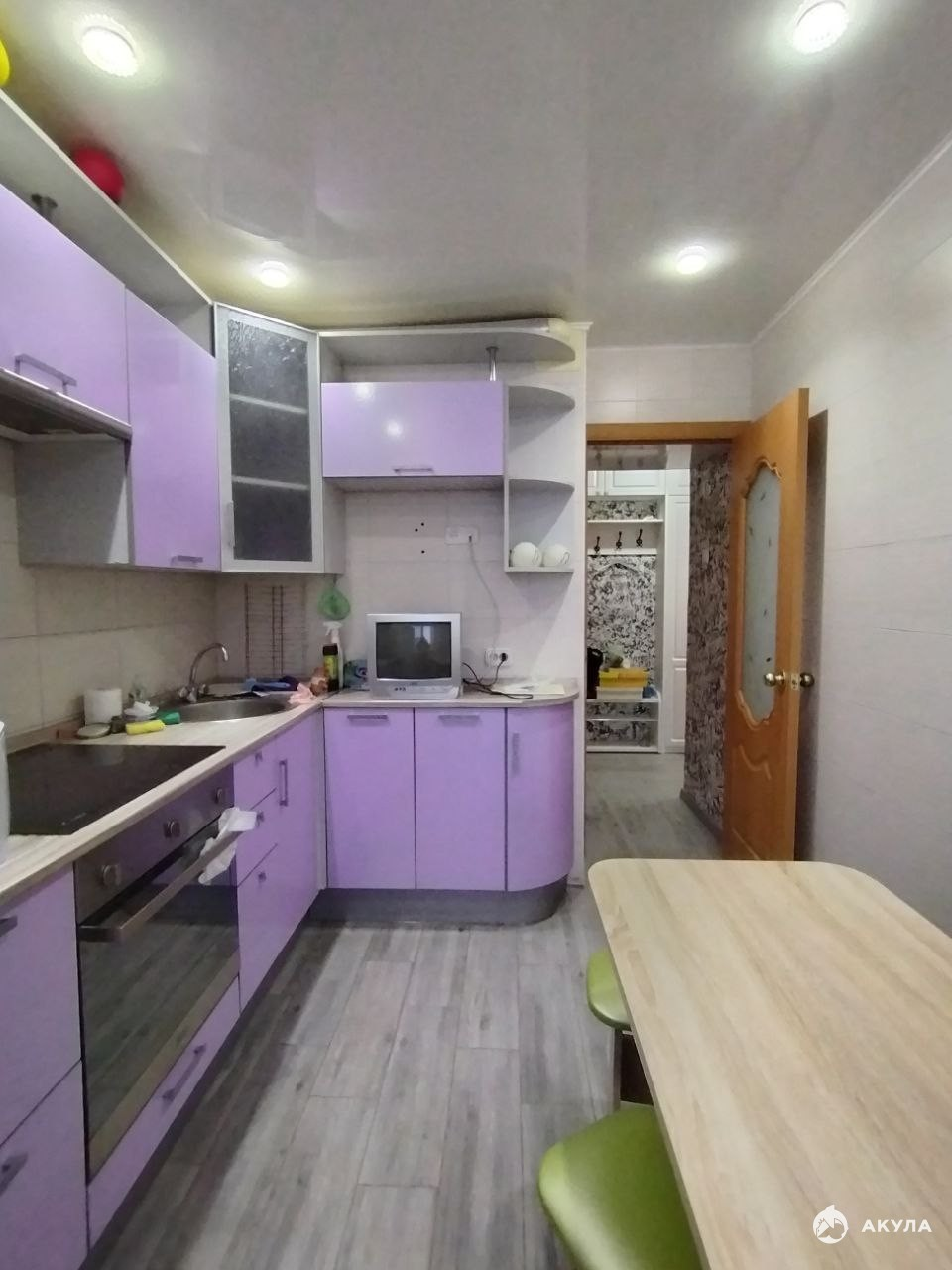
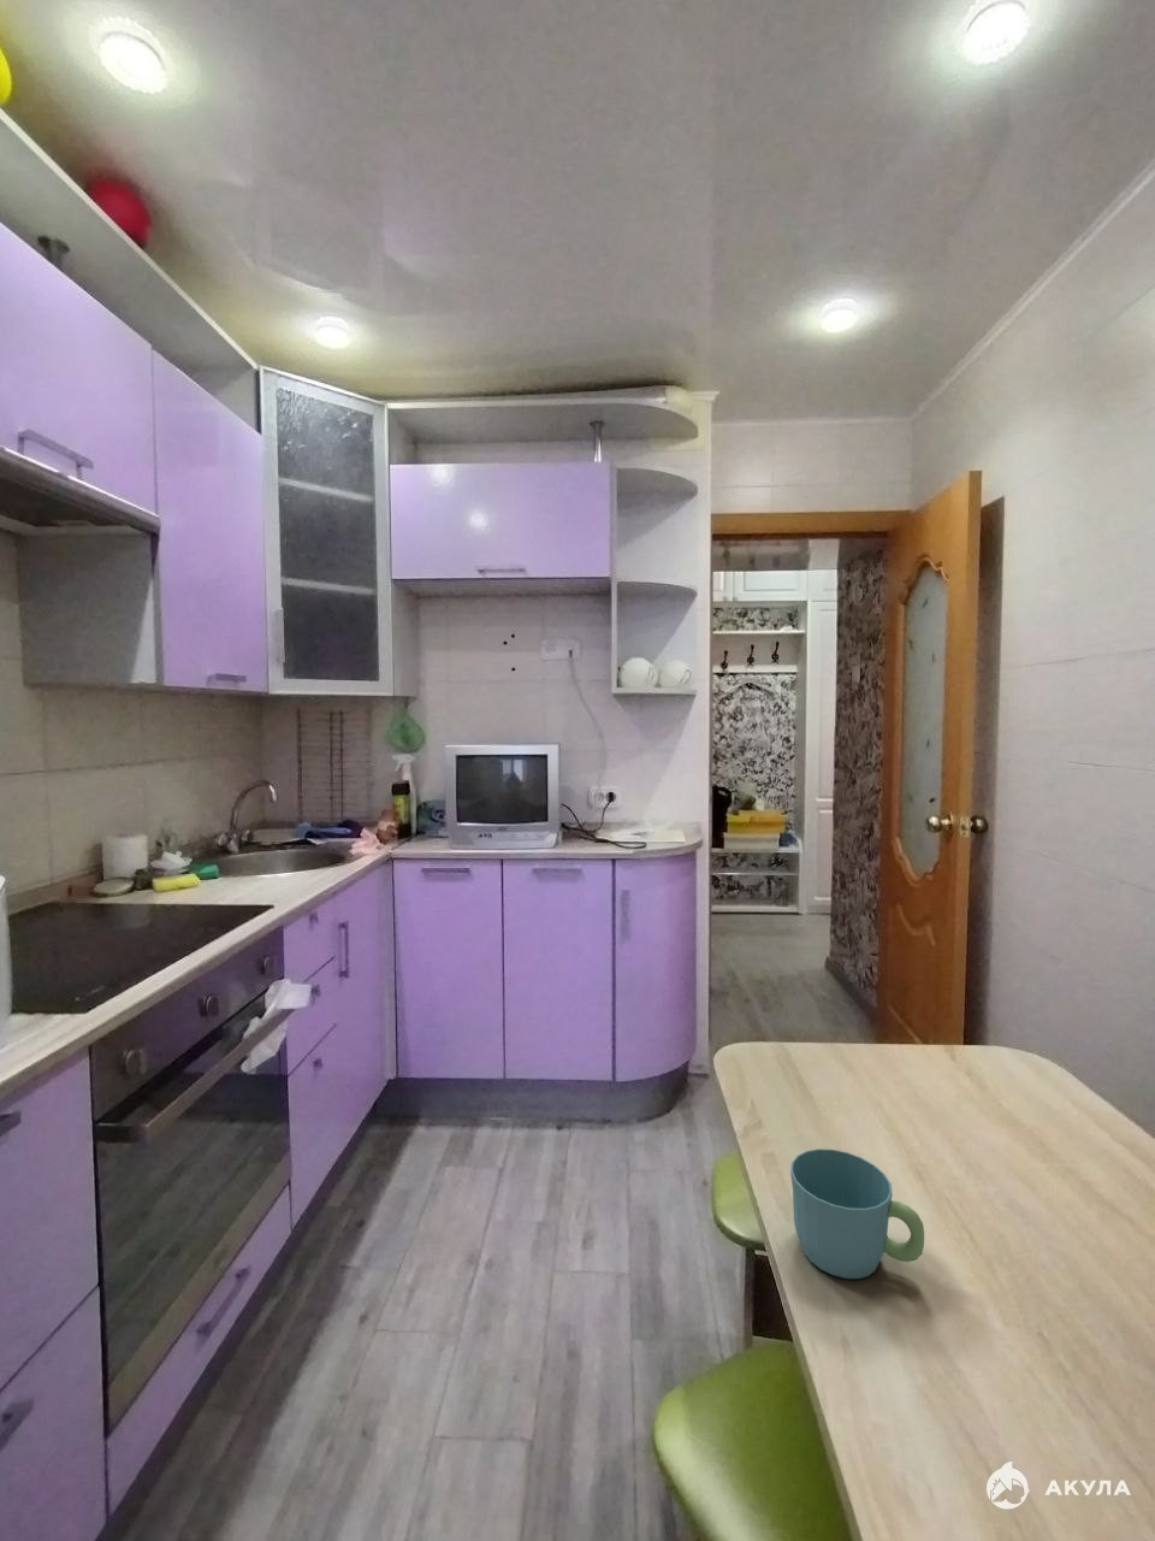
+ mug (854, 1218)
